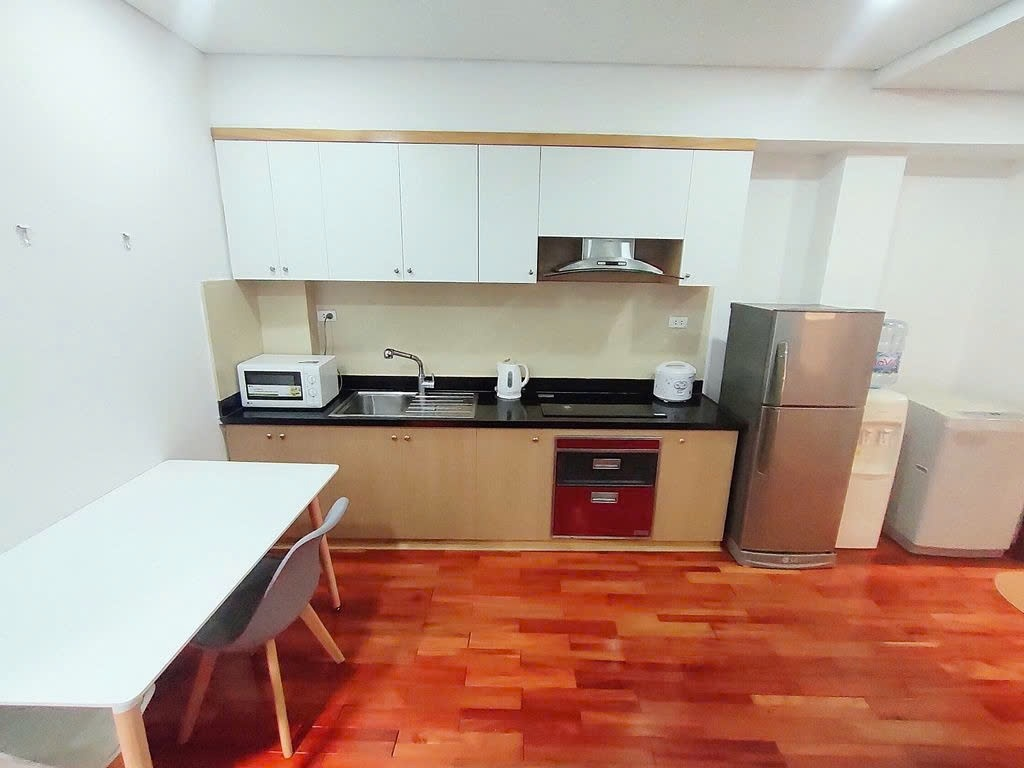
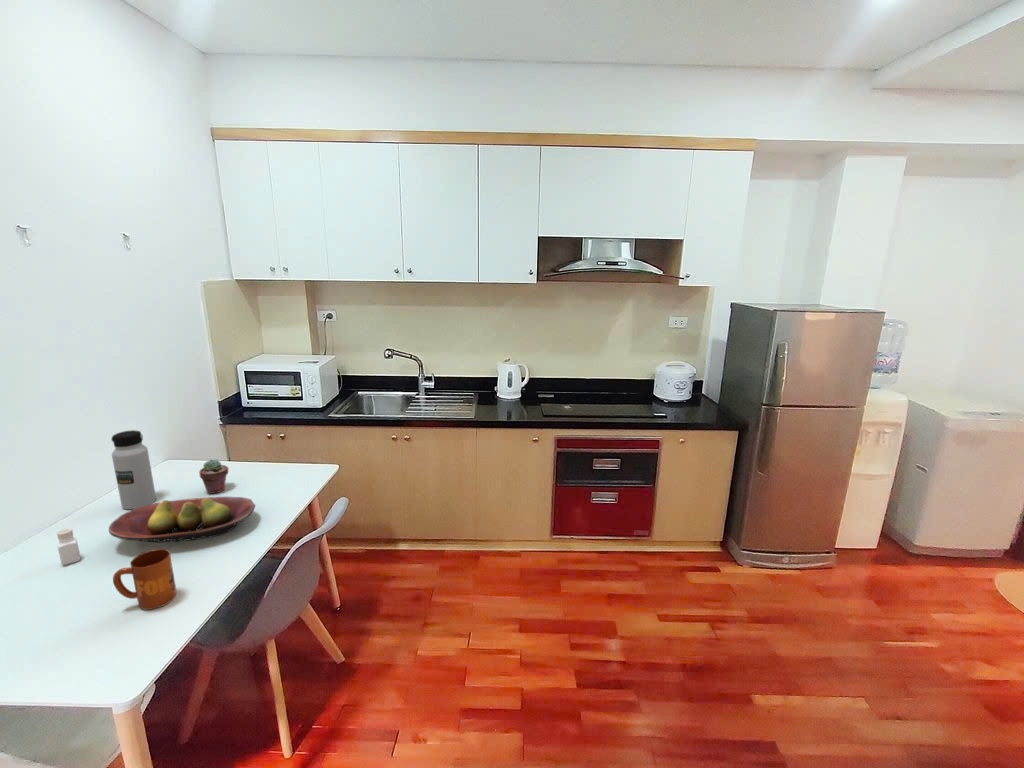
+ pepper shaker (67, 546)
+ fruit bowl (185, 516)
+ mug (144, 581)
+ water bottle (133, 468)
+ potted succulent (214, 475)
